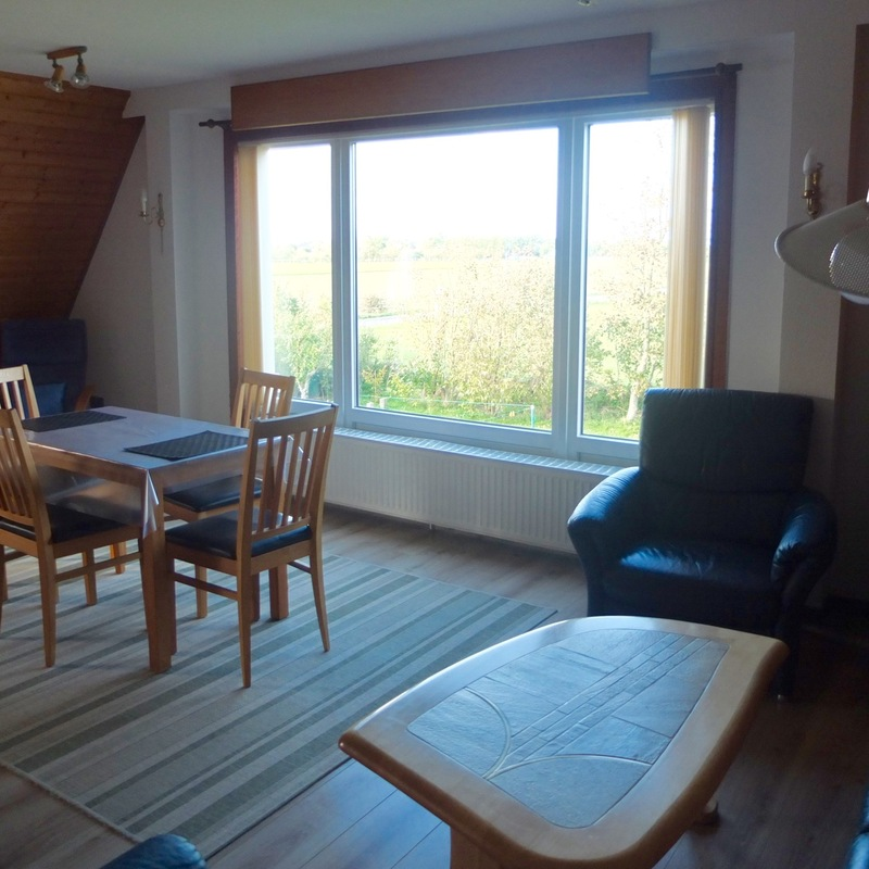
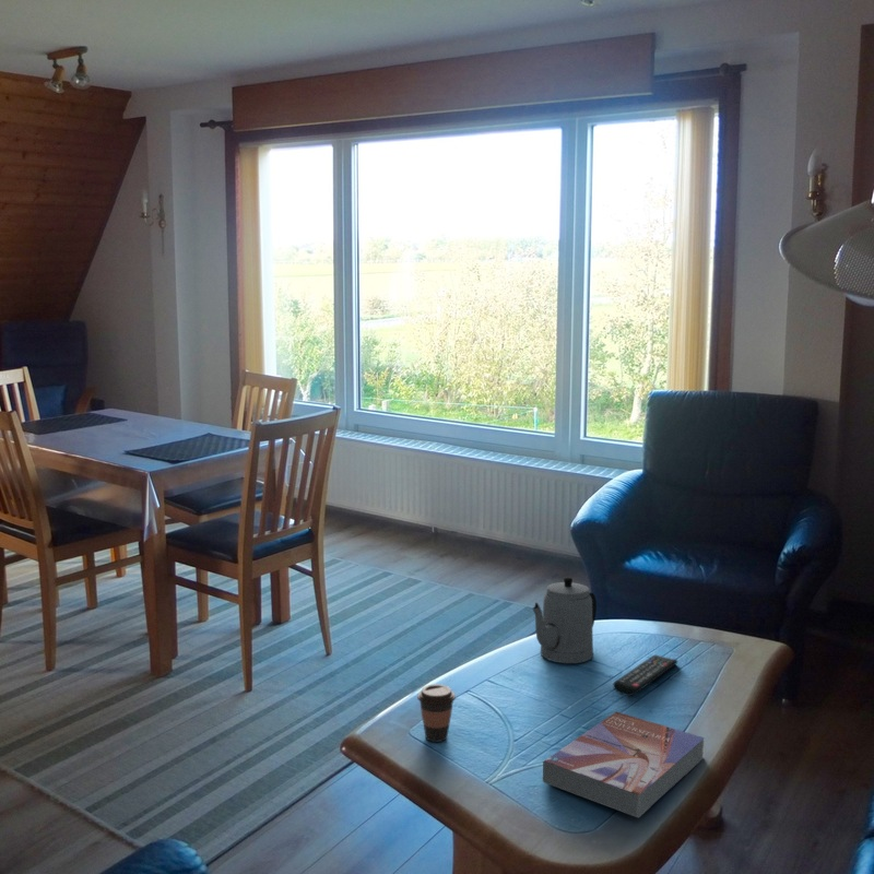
+ teapot (565, 616)
+ coffee cup (436, 713)
+ textbook (625, 759)
+ remote control (646, 674)
